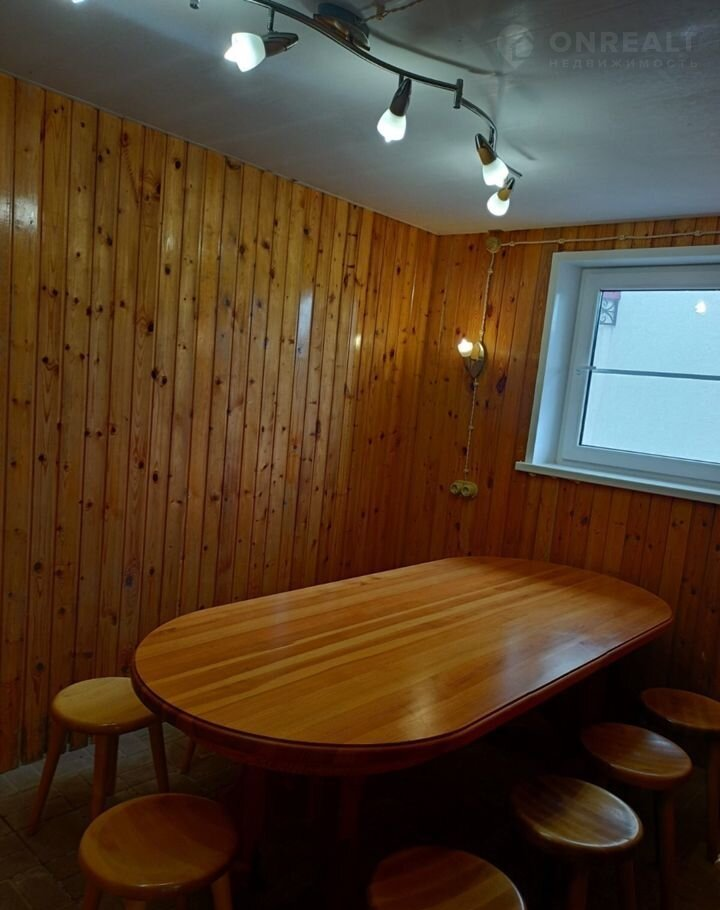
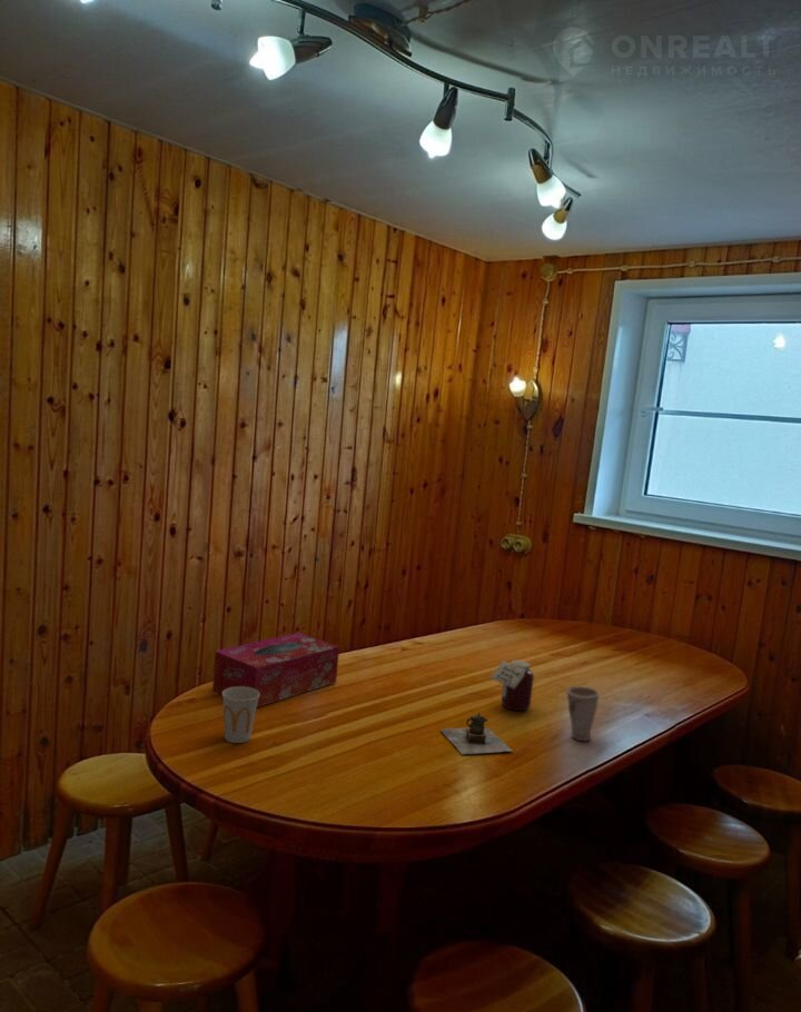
+ jar (513, 685)
+ cup (239, 715)
+ cup (580, 713)
+ tissue box (277, 667)
+ teapot (477, 726)
